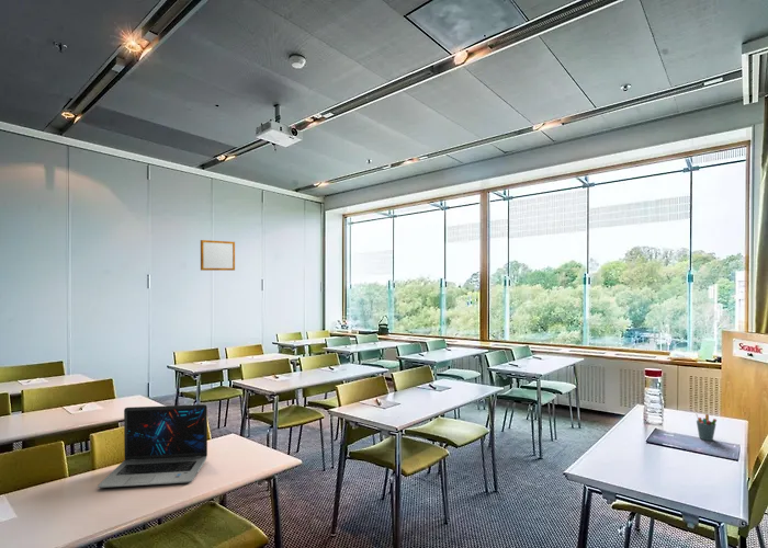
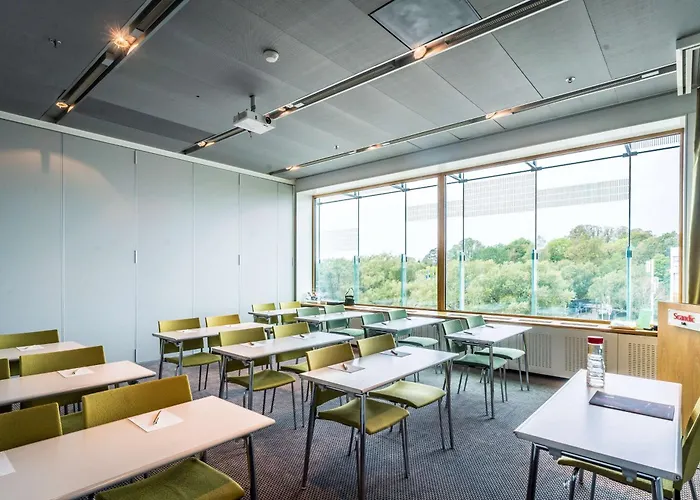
- pen holder (705, 425)
- writing board (217, 255)
- laptop (156, 444)
